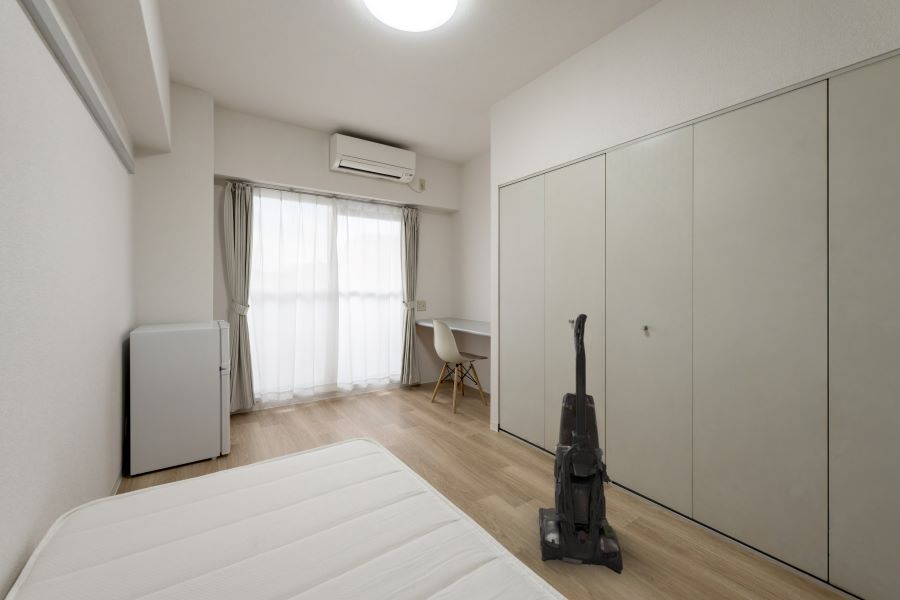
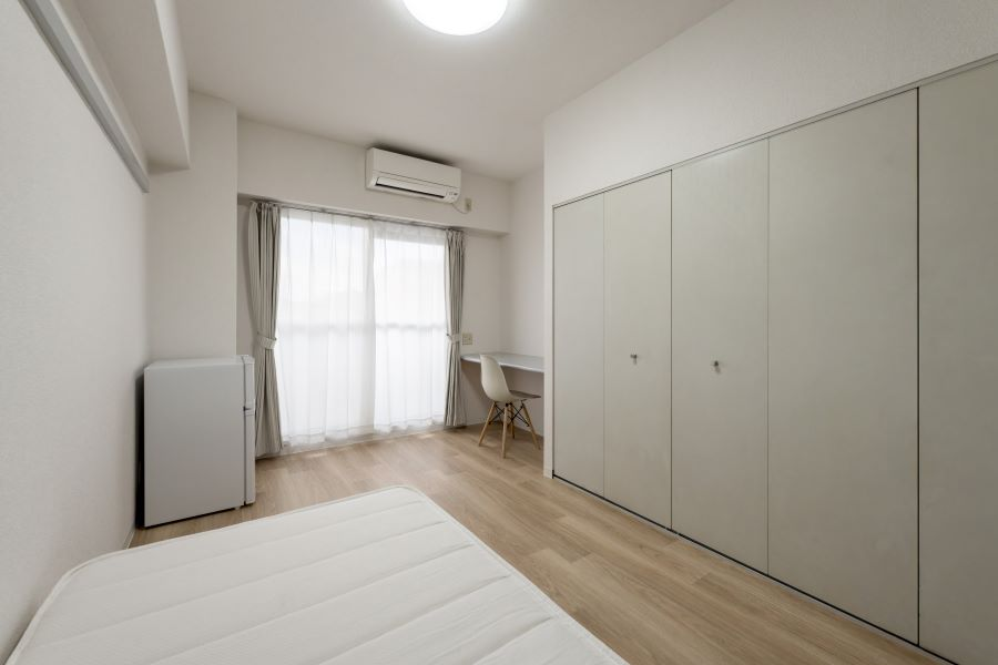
- vacuum cleaner (576, 428)
